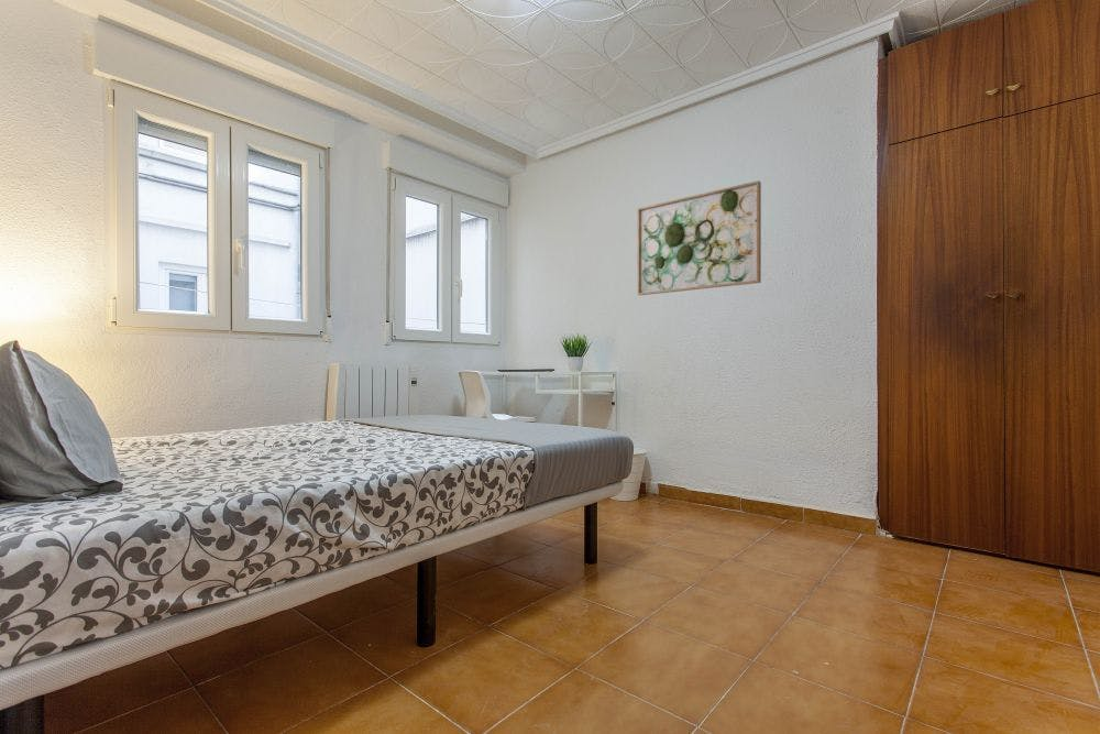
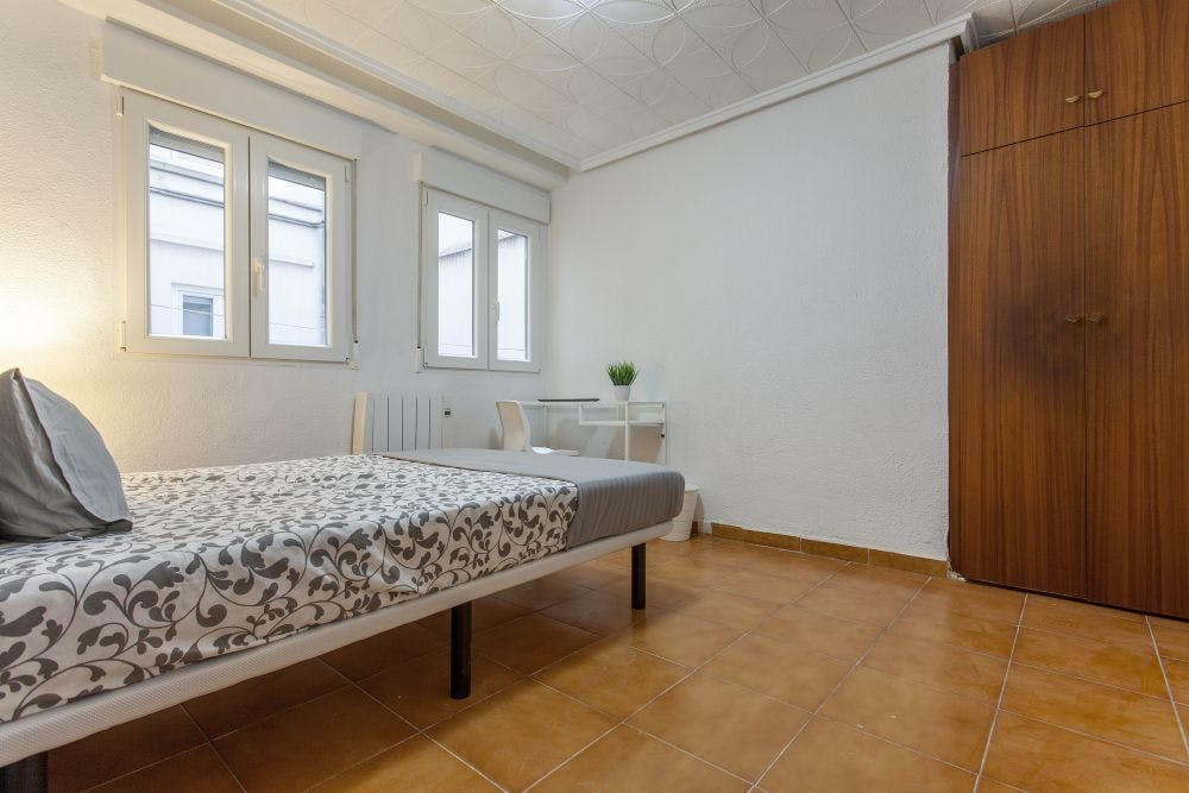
- wall art (693, 242)
